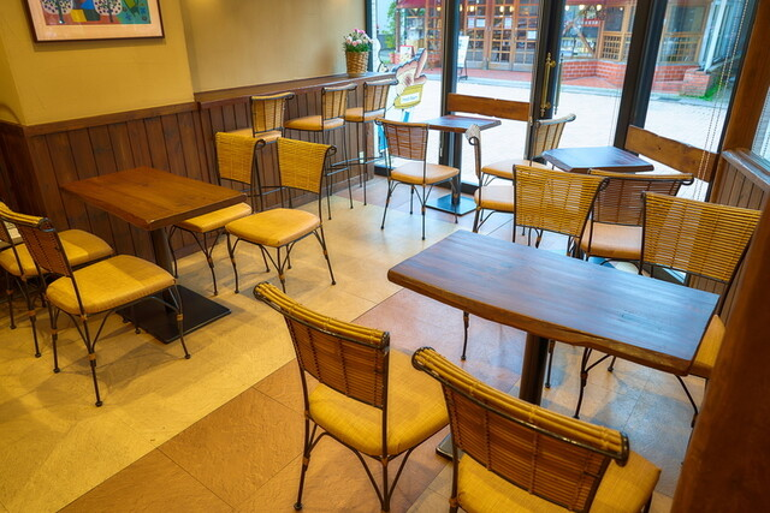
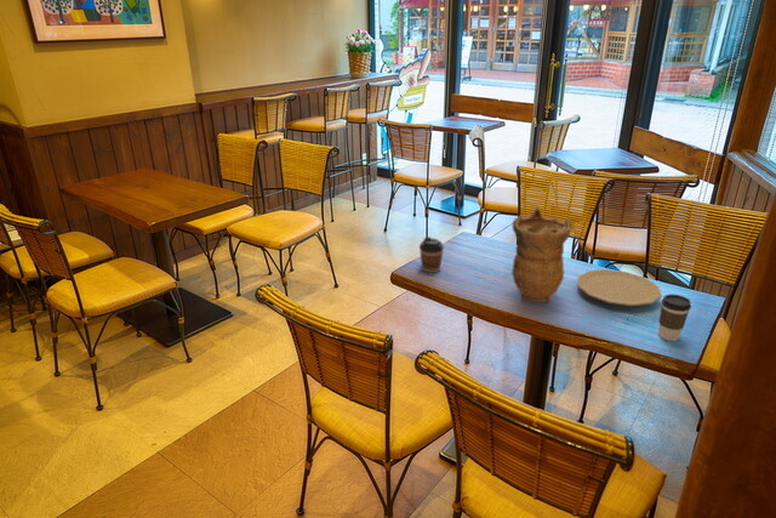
+ plate (617, 289)
+ coffee cup (672, 318)
+ coffee cup (430, 254)
+ vase (538, 255)
